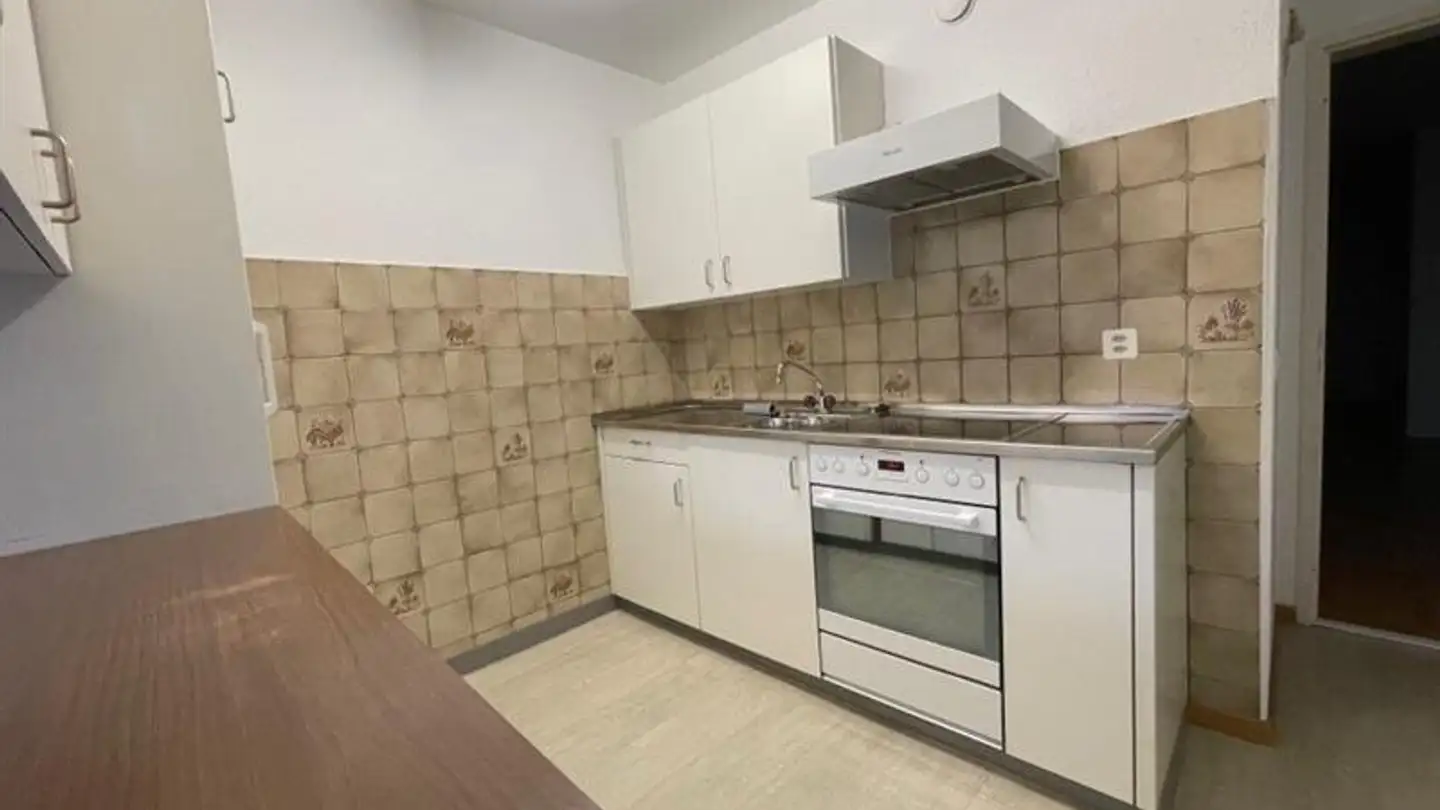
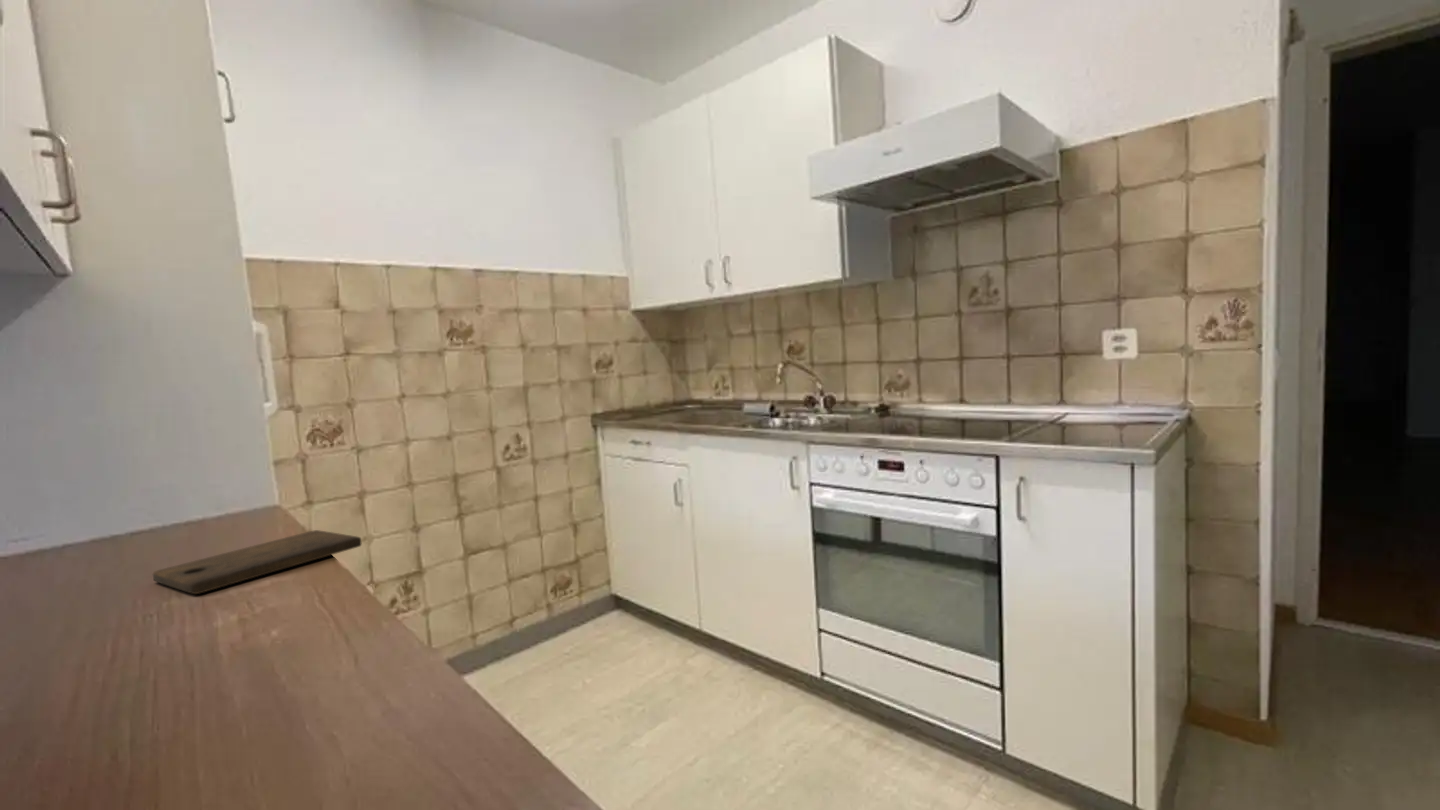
+ cutting board (263, 557)
